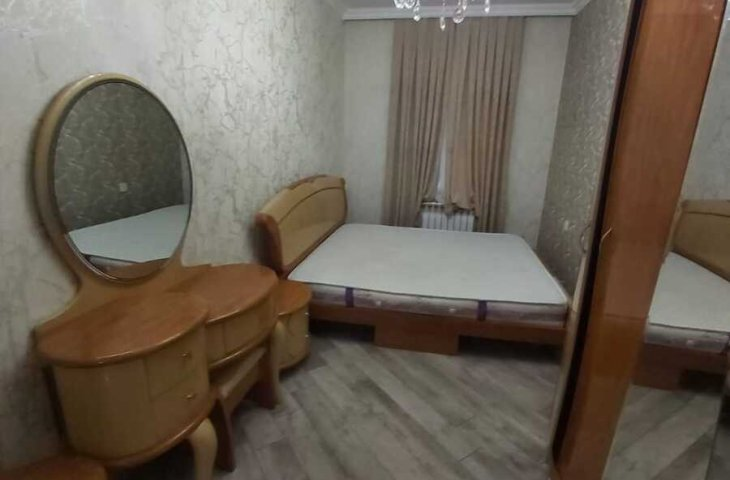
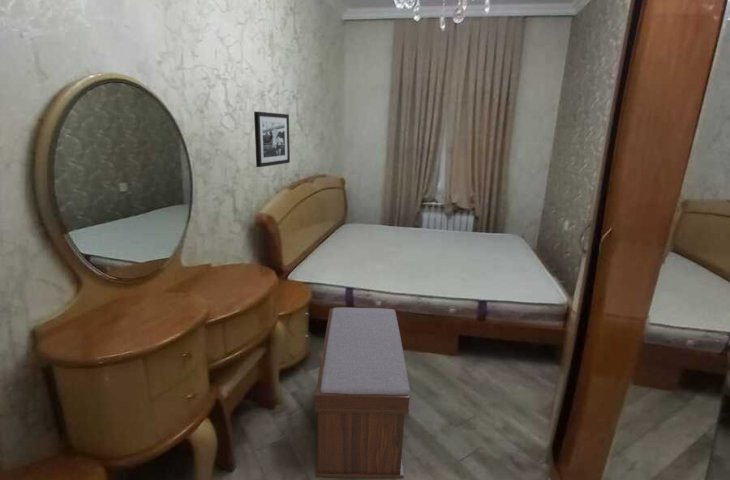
+ bench (361, 382)
+ picture frame (273, 139)
